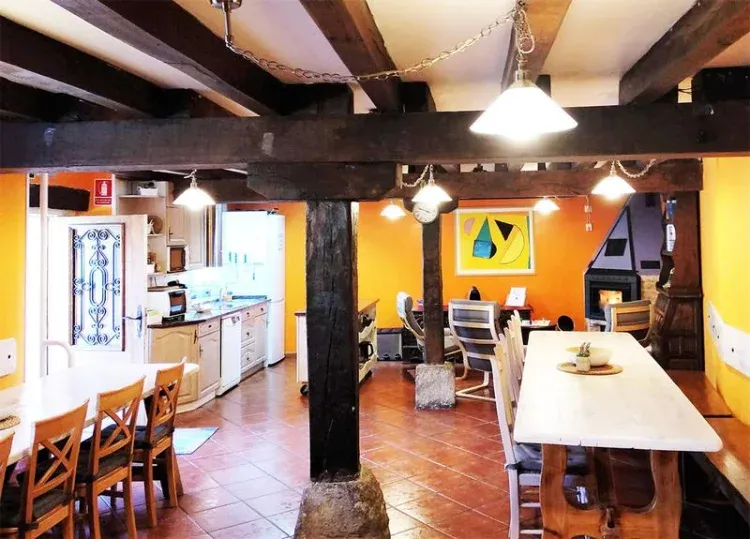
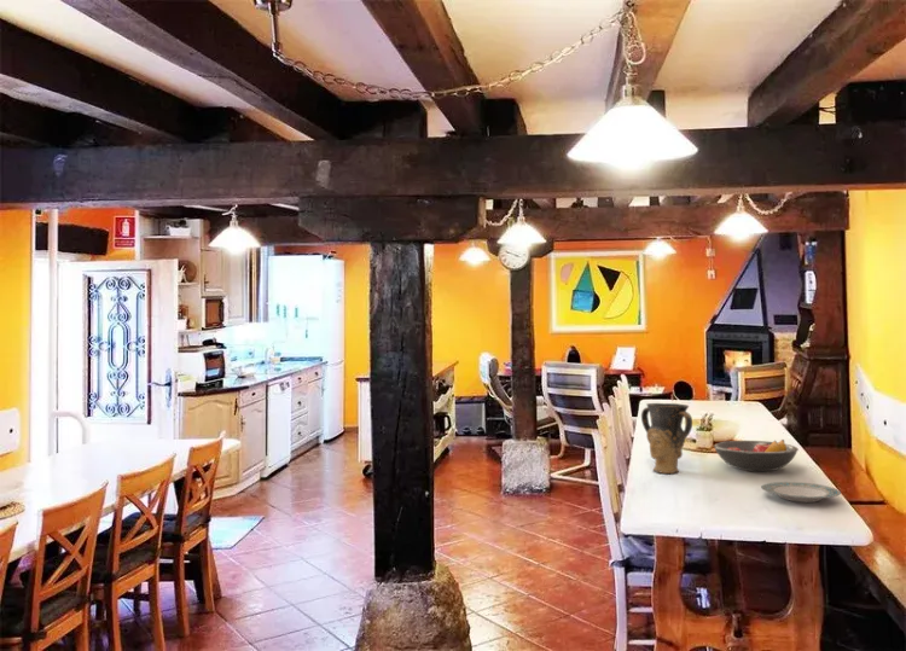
+ vase (666, 437)
+ plate (800, 493)
+ fruit bowl (755, 454)
